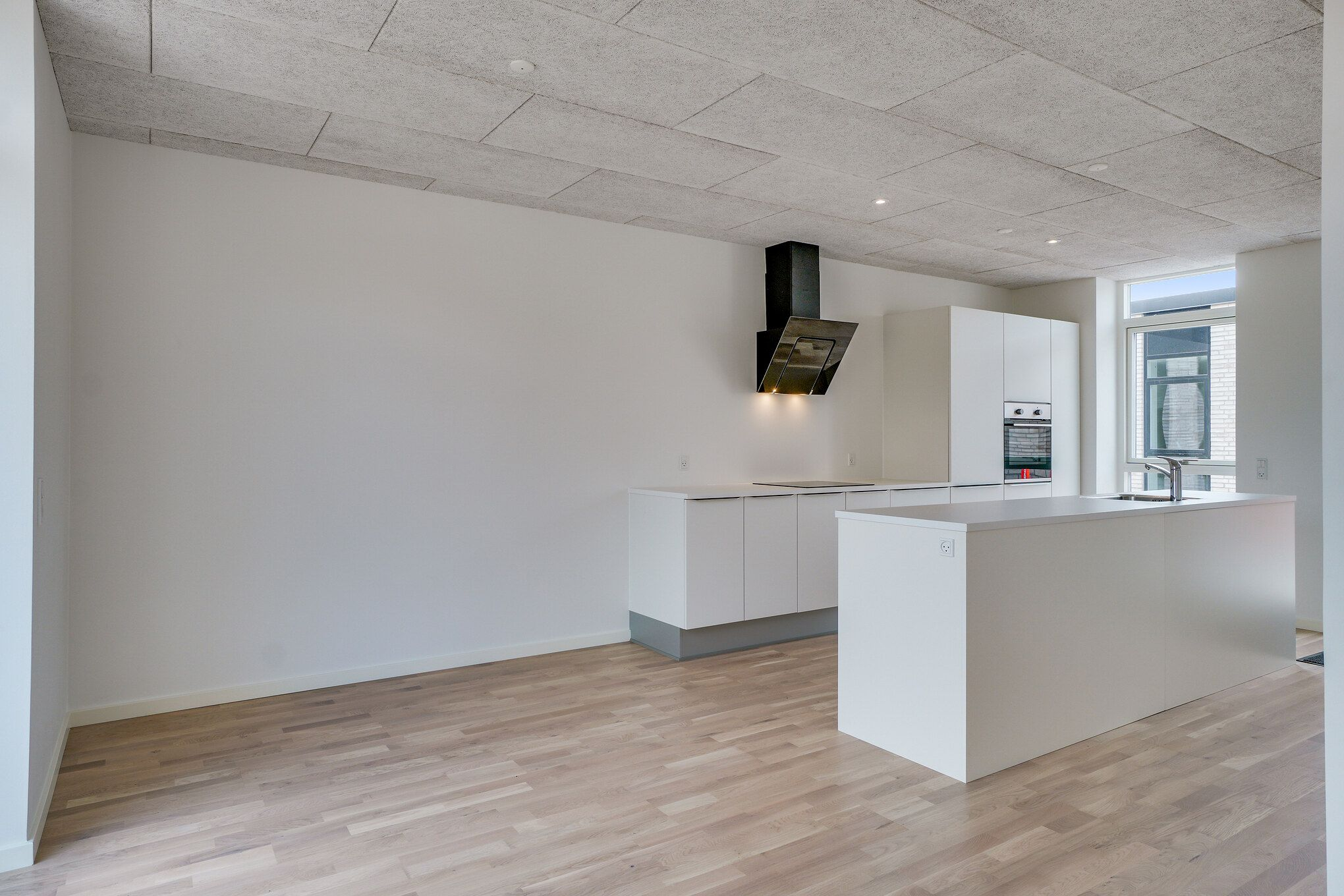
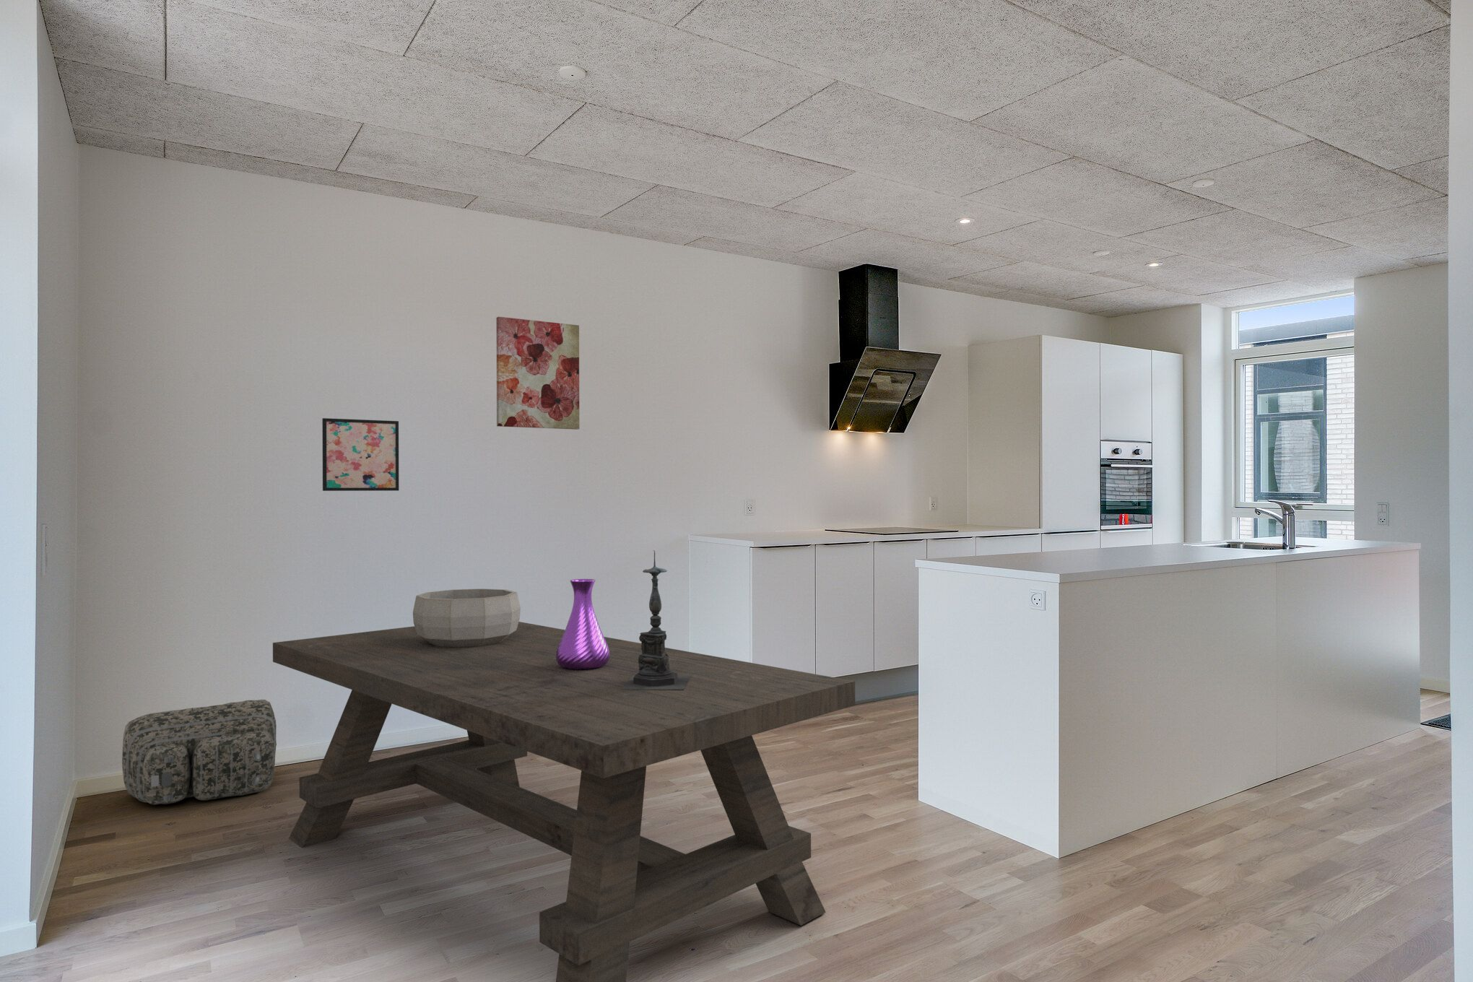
+ decorative bowl (467, 617)
+ candle holder (656, 615)
+ wall art (538, 374)
+ dining table (525, 756)
+ backpack (202, 752)
+ wall art (361, 455)
+ vase (583, 623)
